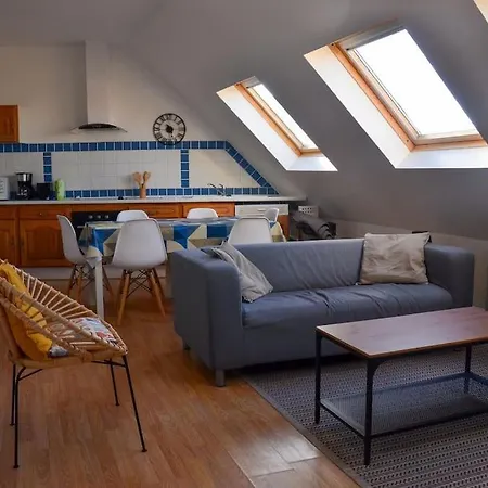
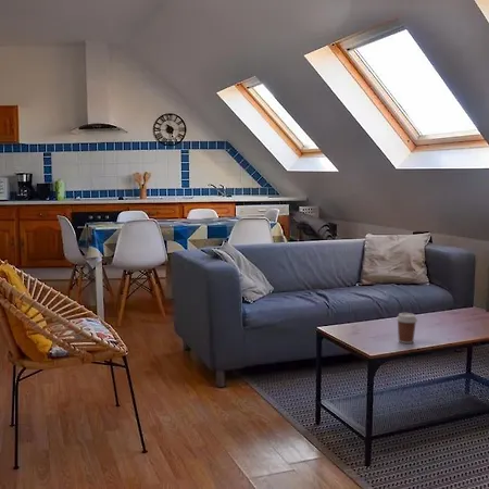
+ coffee cup (406, 327)
